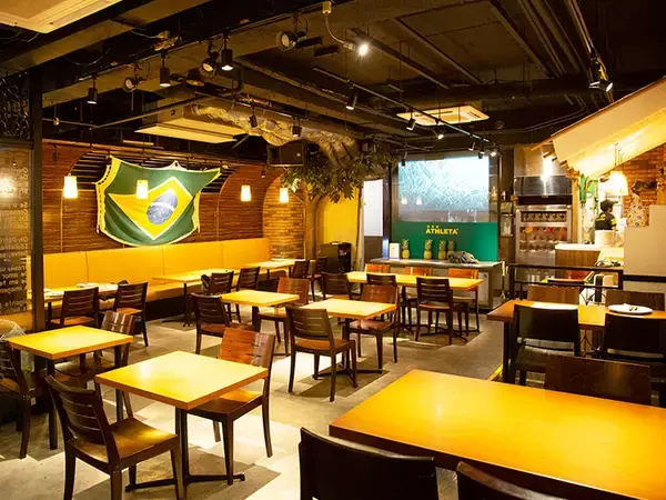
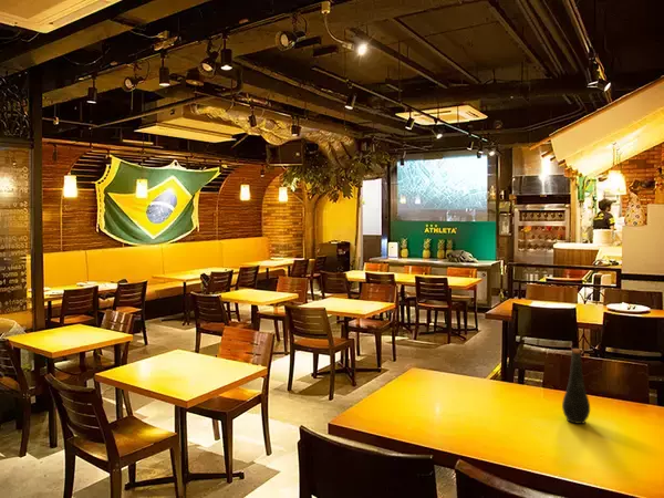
+ bottle (575, 385)
